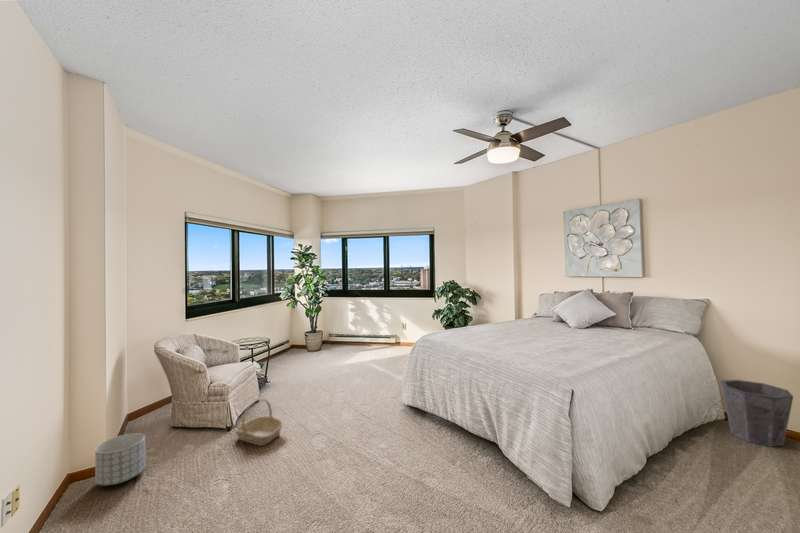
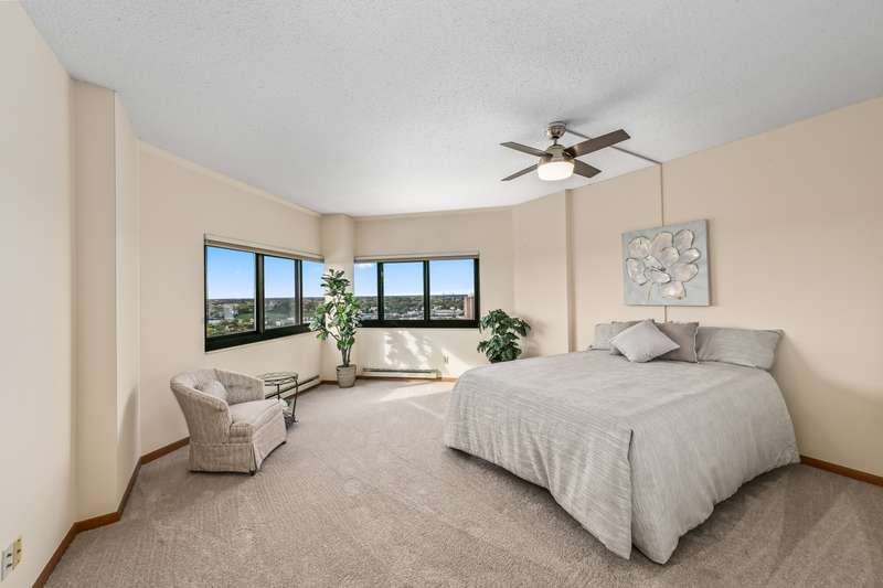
- basket (259, 418)
- waste bin (755, 412)
- planter (121, 460)
